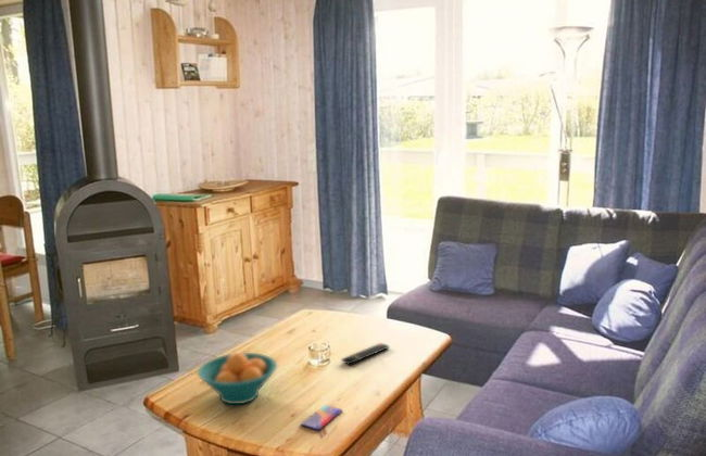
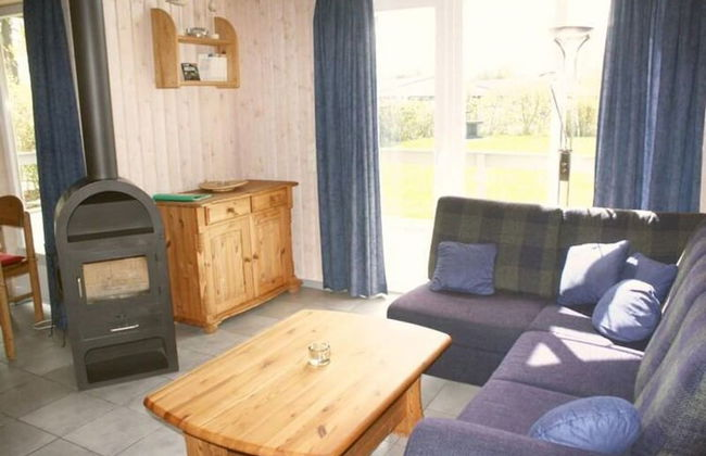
- remote control (366, 353)
- fruit bowl (238, 375)
- smartphone (322, 417)
